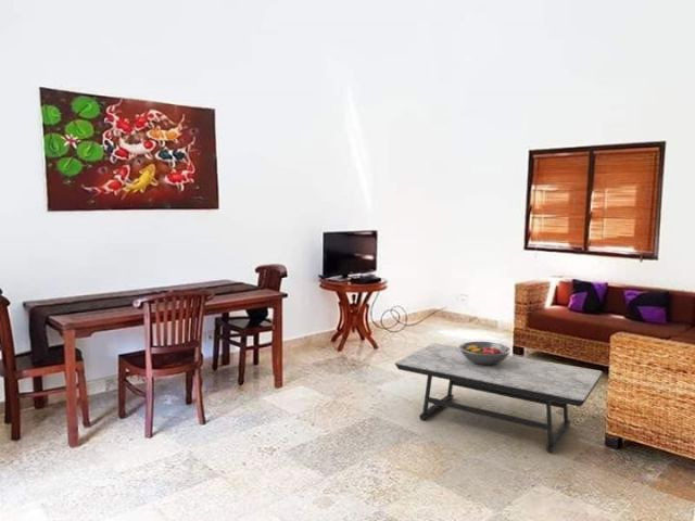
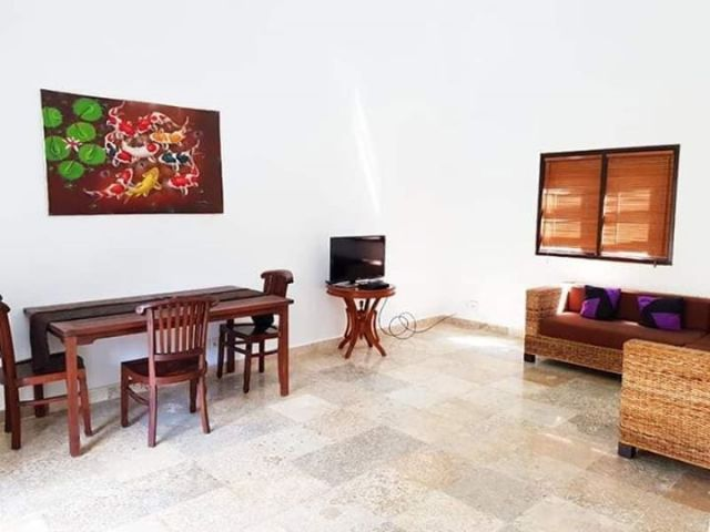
- fruit bowl (484, 352)
- coffee table (495, 393)
